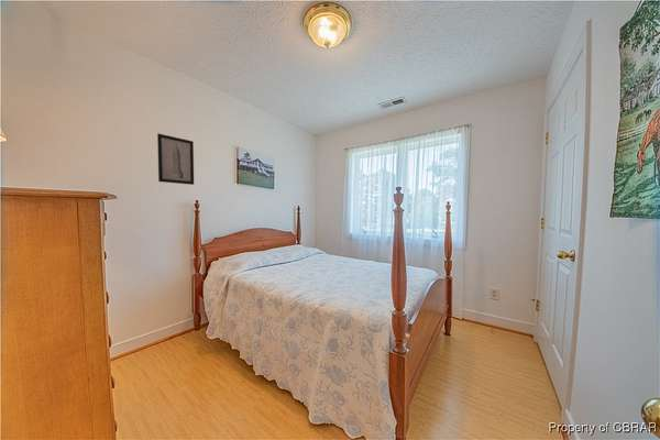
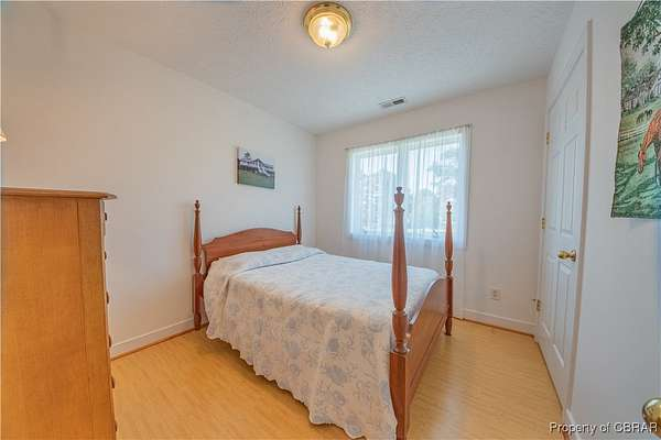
- wall art (176, 160)
